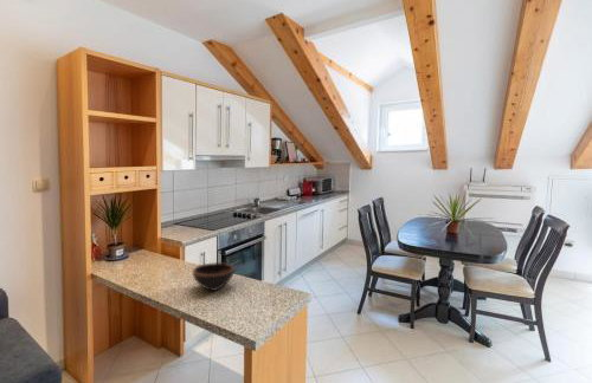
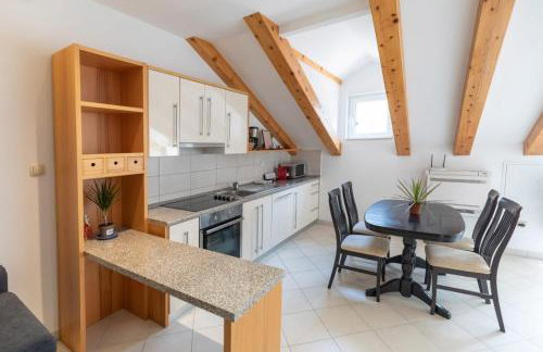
- bowl (213, 278)
